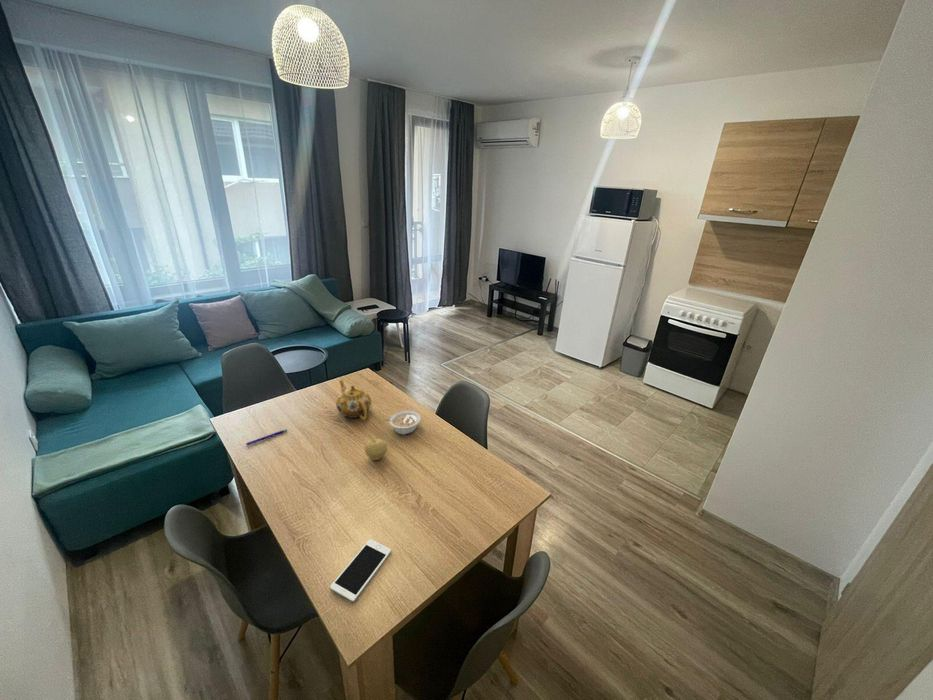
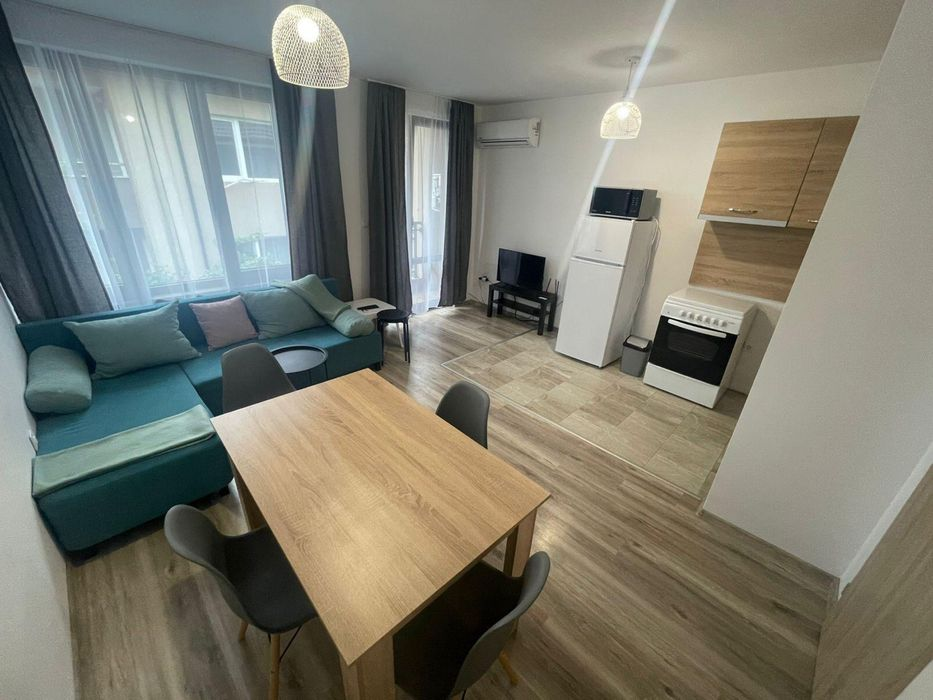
- fruit (375, 447)
- legume (404, 423)
- teapot (353, 398)
- cell phone (362, 568)
- pen (267, 436)
